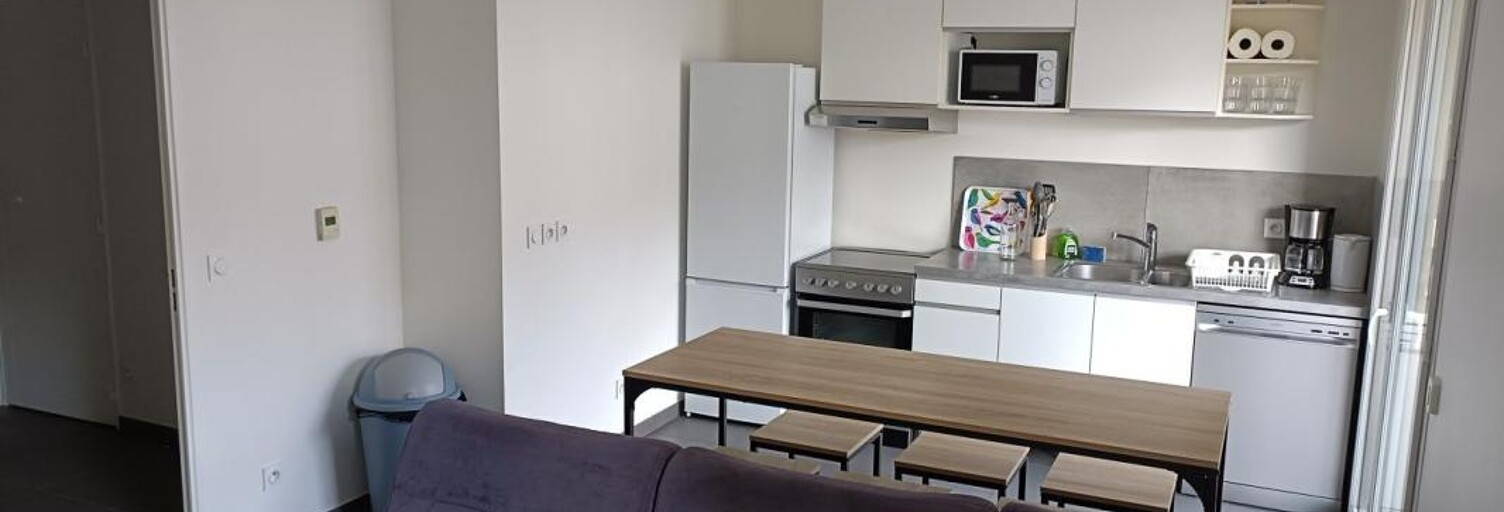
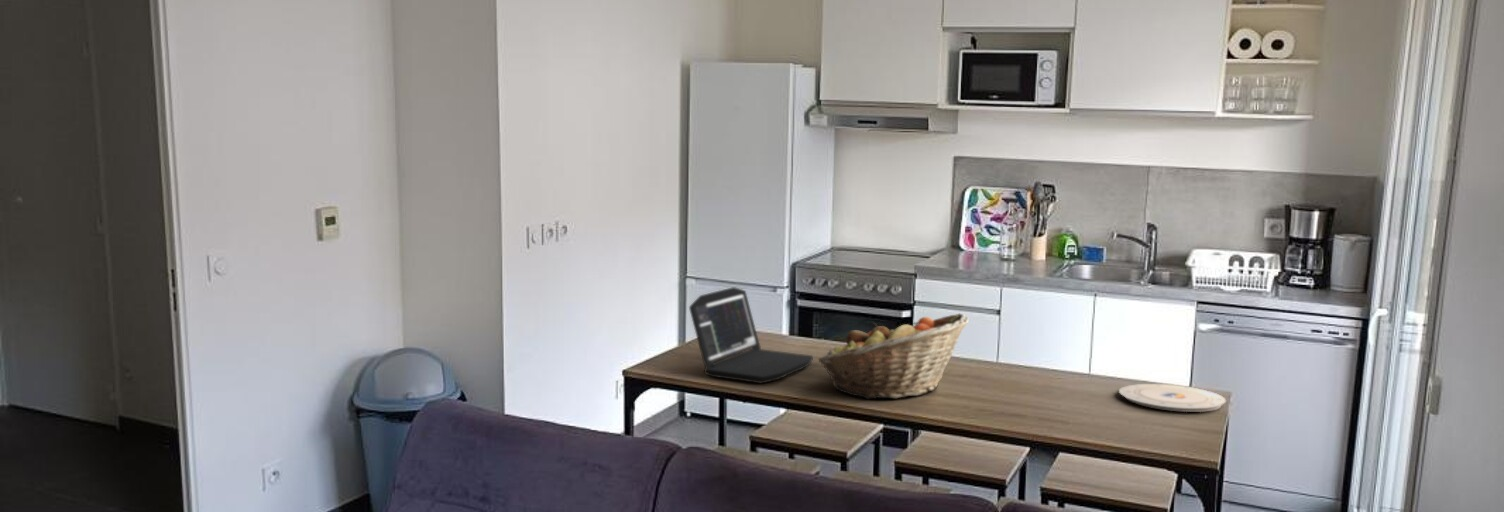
+ plate (1171, 397)
+ laptop (755, 331)
+ fruit basket (894, 350)
